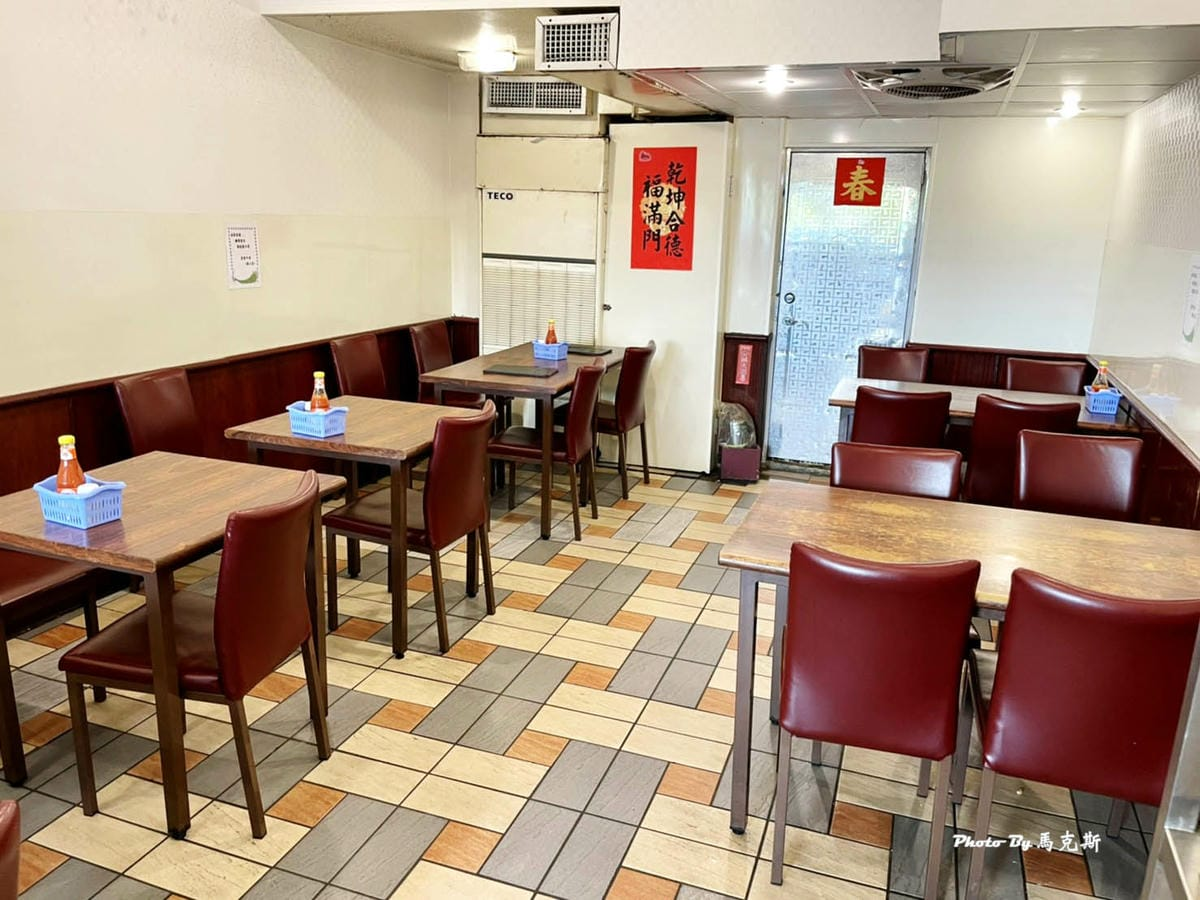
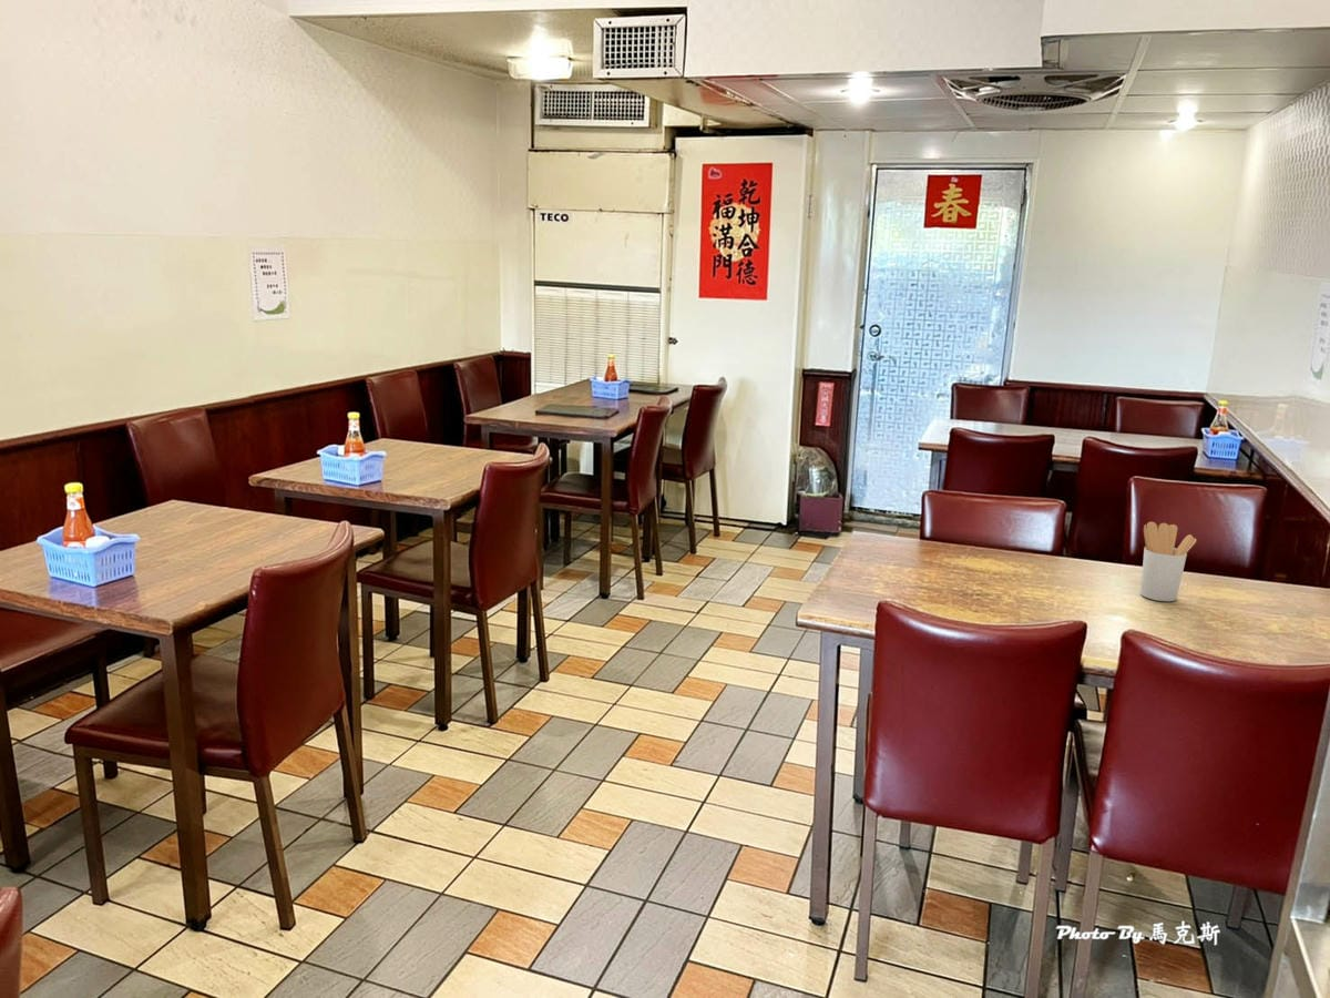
+ utensil holder (1162, 559)
